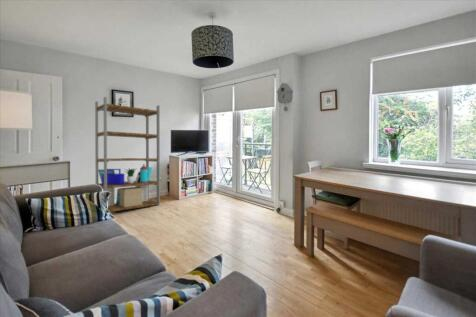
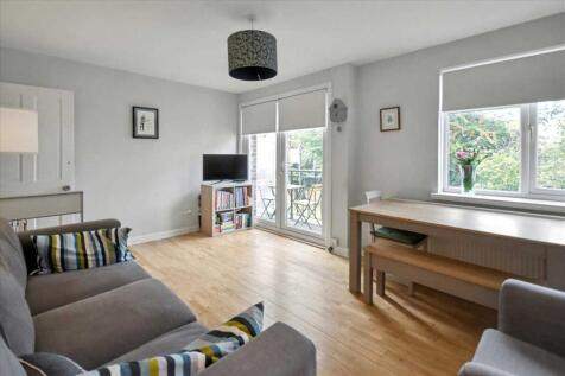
- shelving unit (128, 158)
